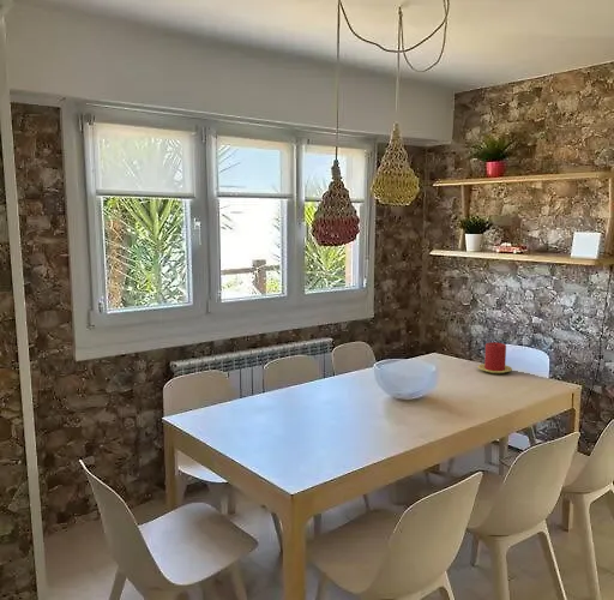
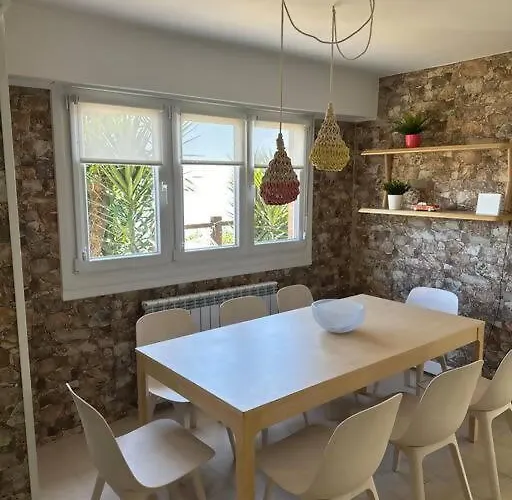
- candle (494, 356)
